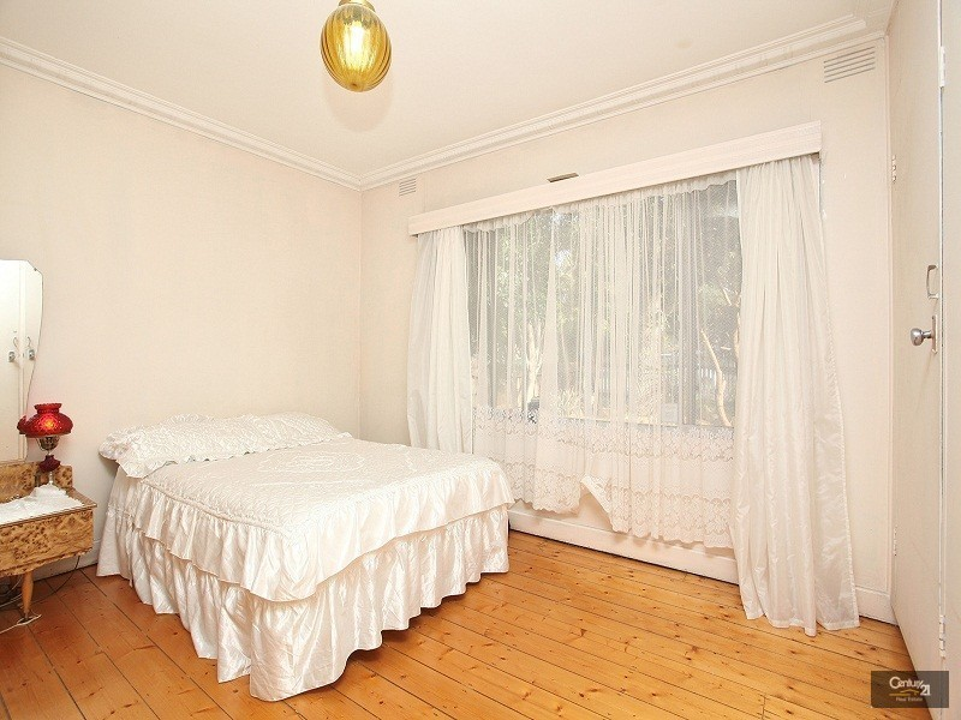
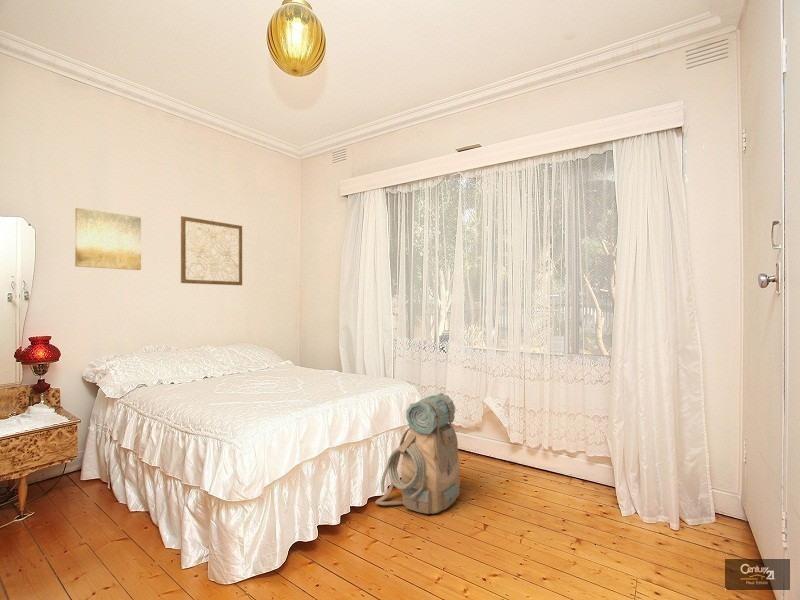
+ backpack (423, 447)
+ wall art (109, 240)
+ wall art (211, 253)
